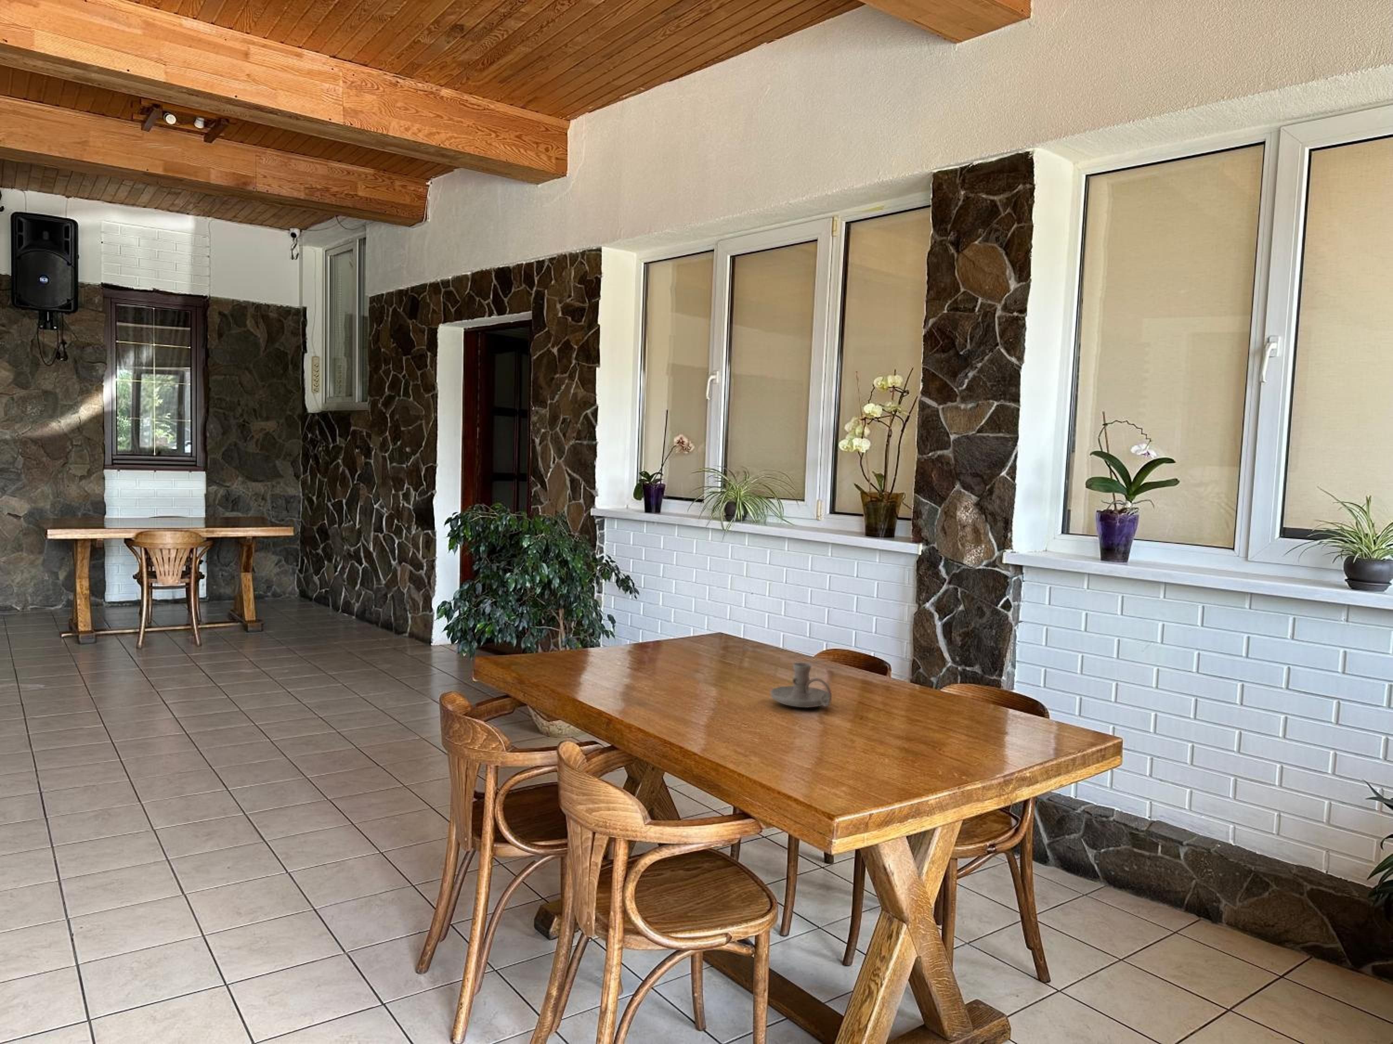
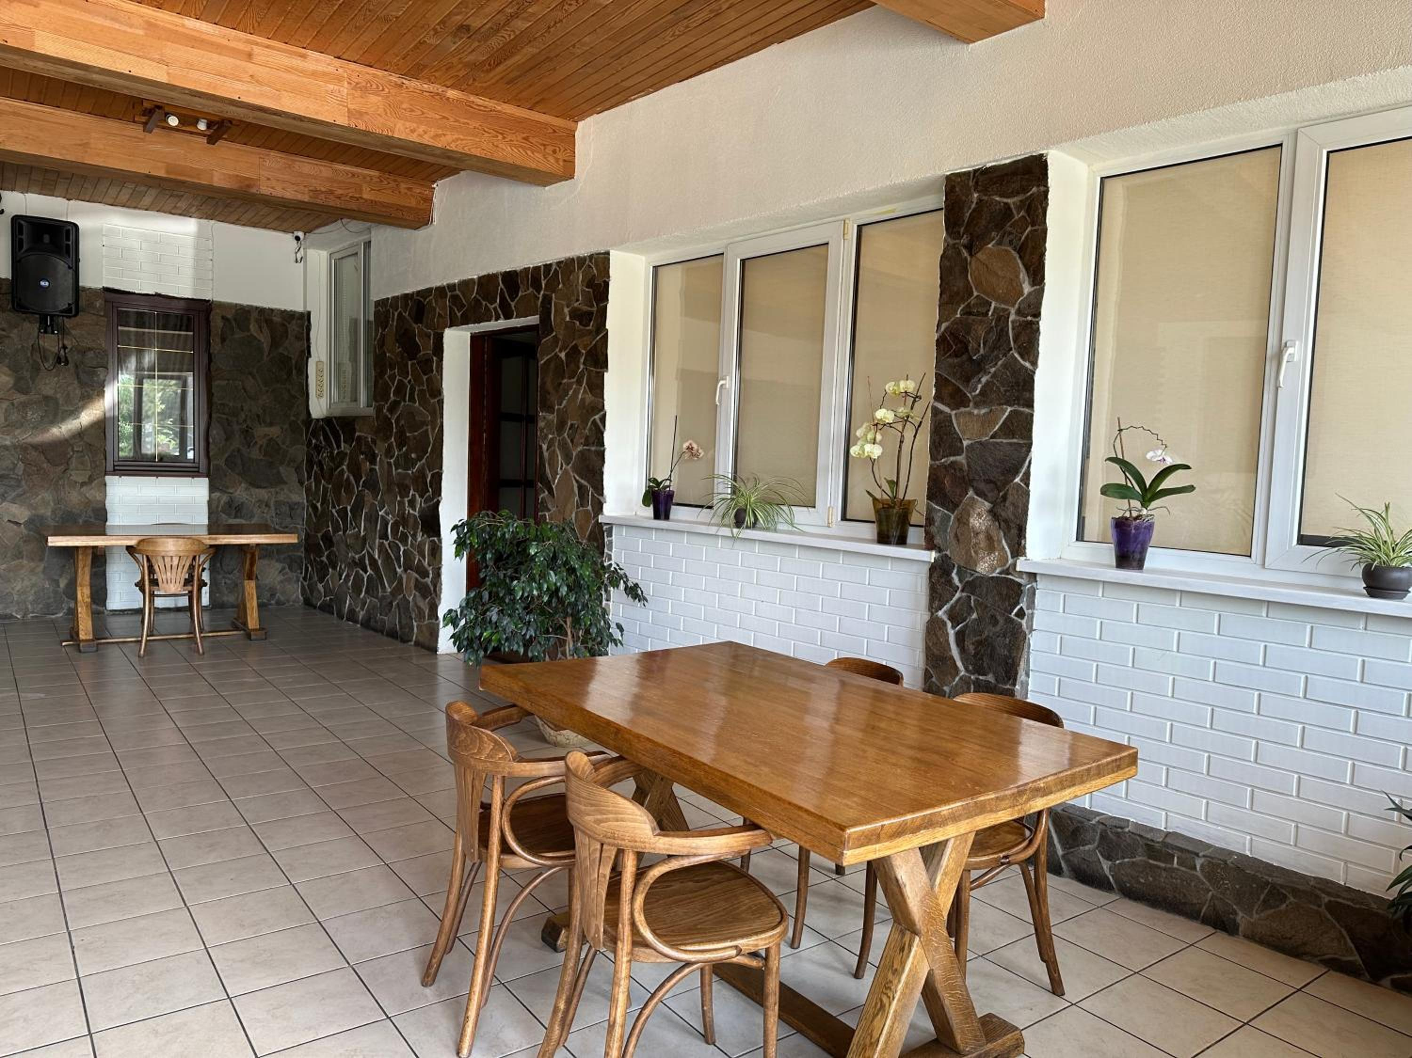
- candle holder (805, 685)
